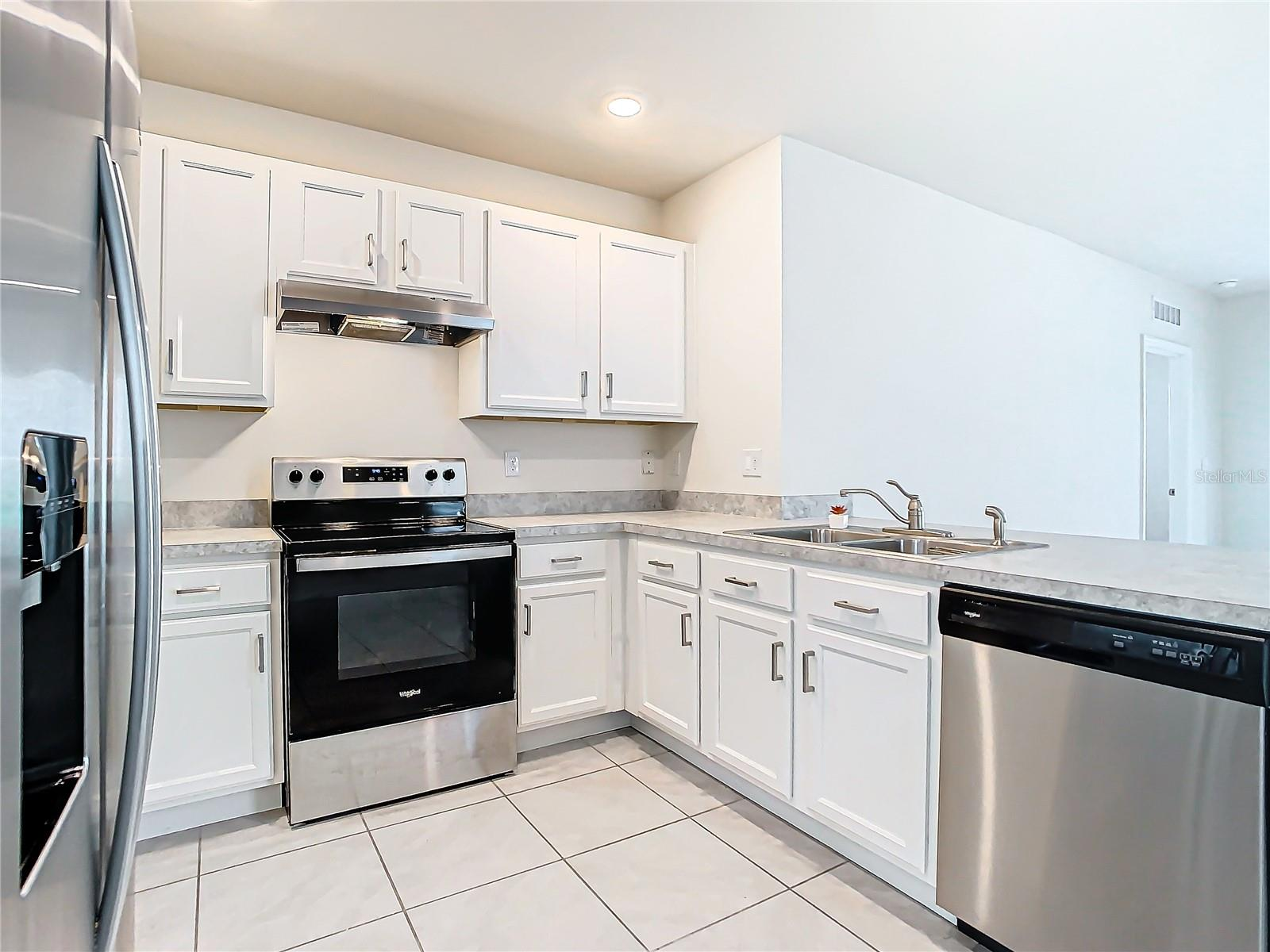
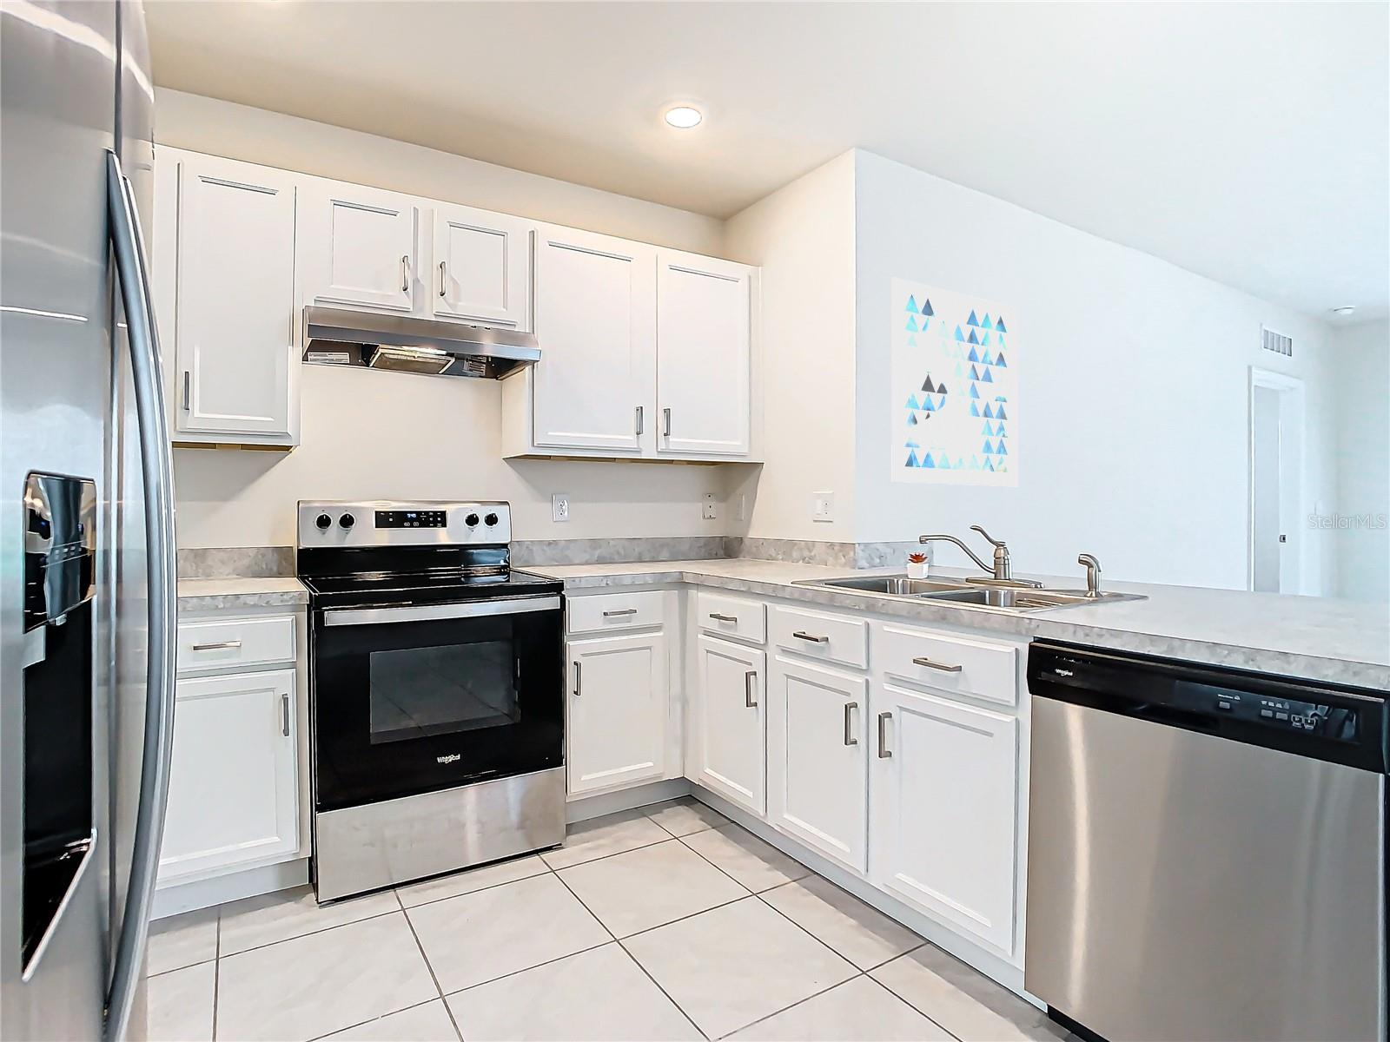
+ wall art (959, 389)
